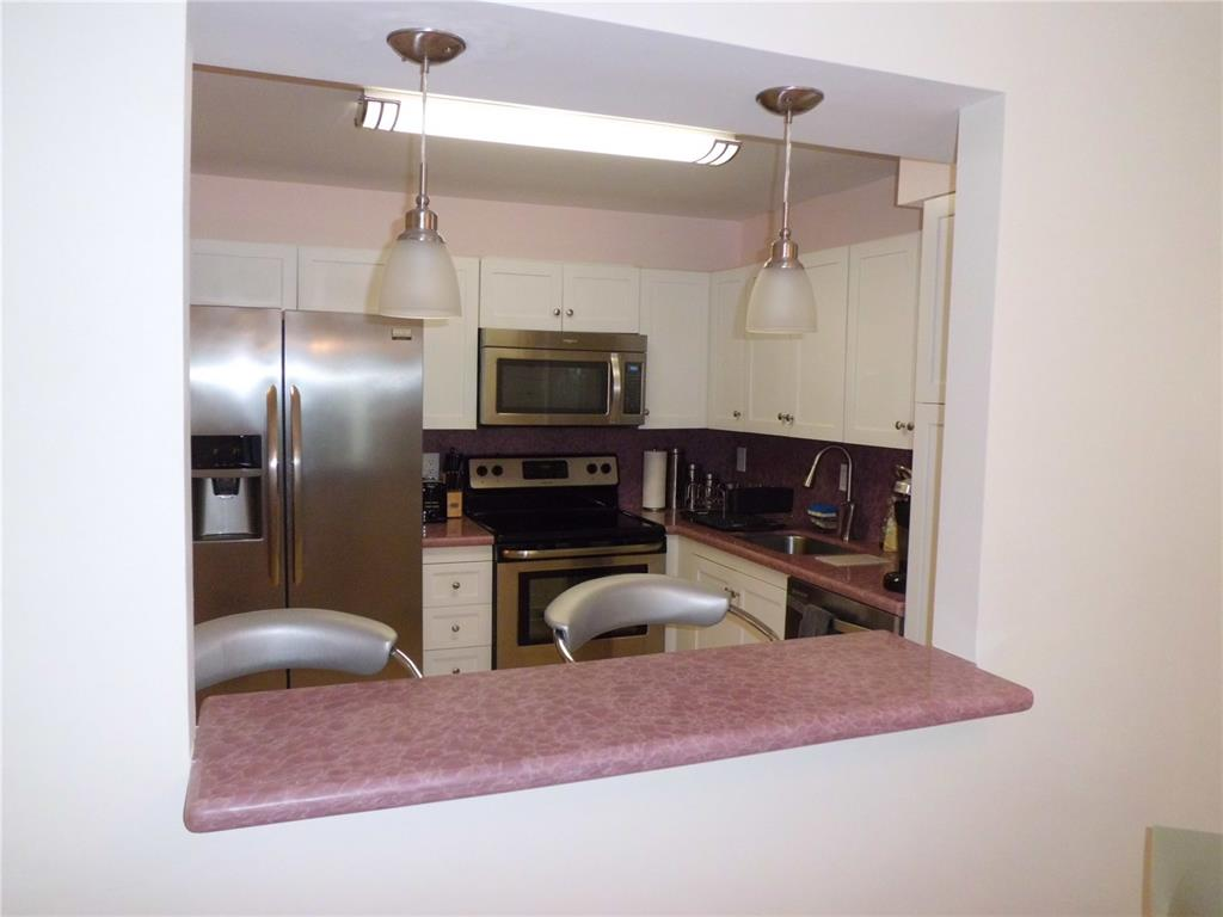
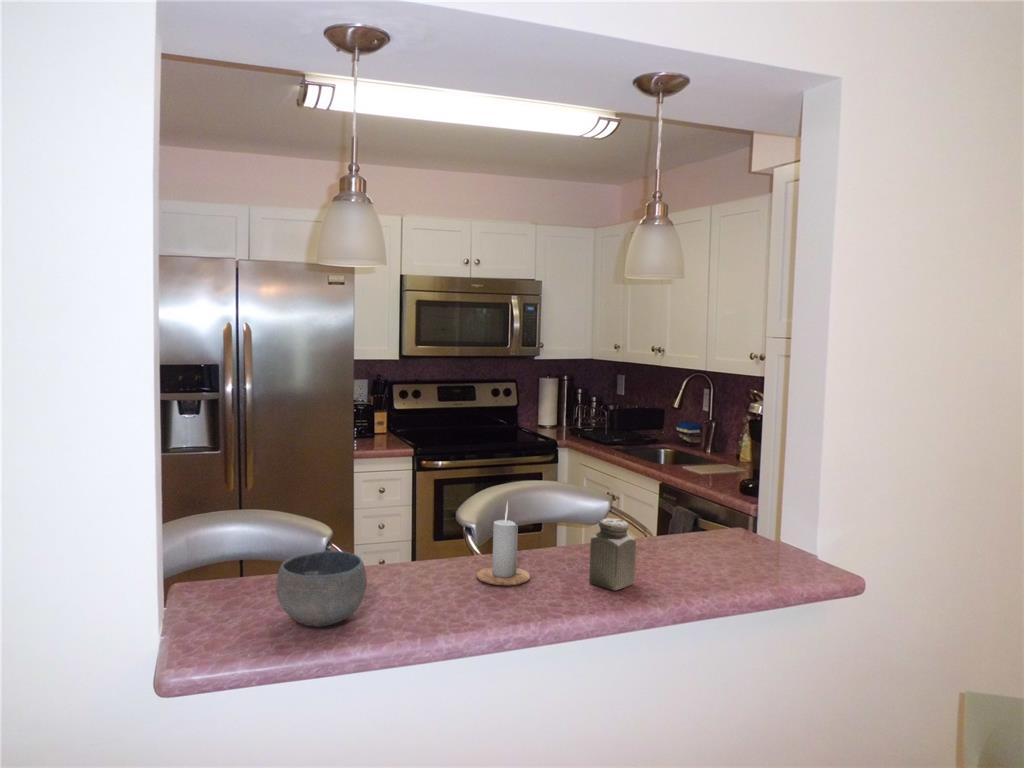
+ bowl (321, 591)
+ candle (504, 538)
+ salt shaker (612, 551)
